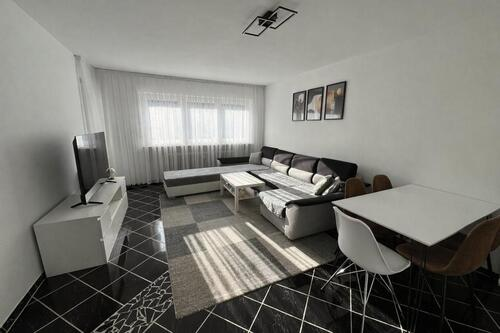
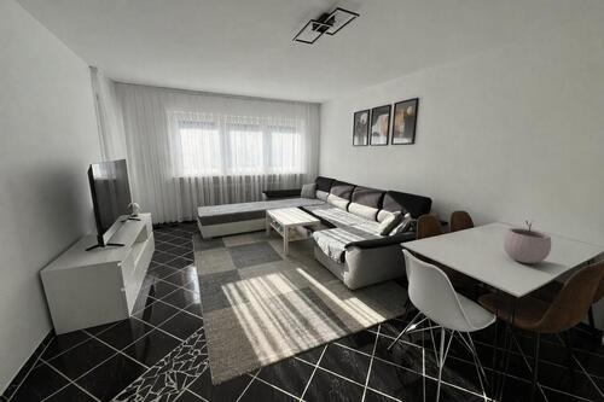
+ plant pot (527, 240)
